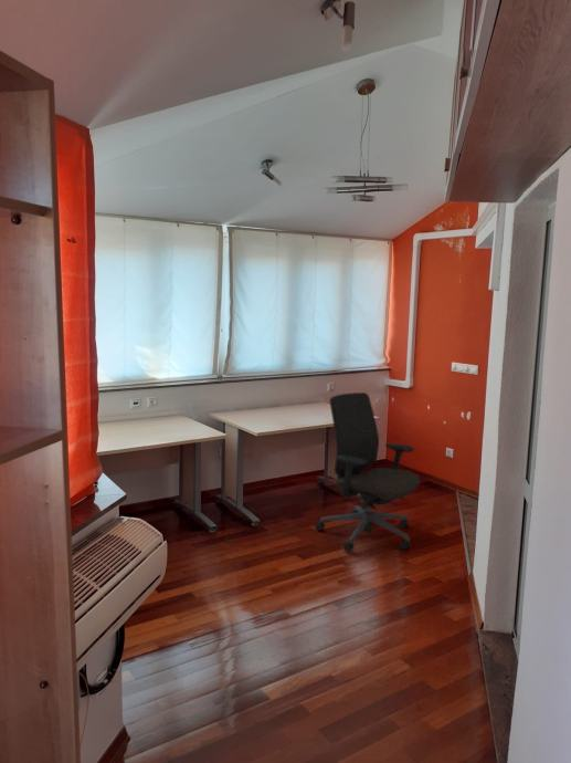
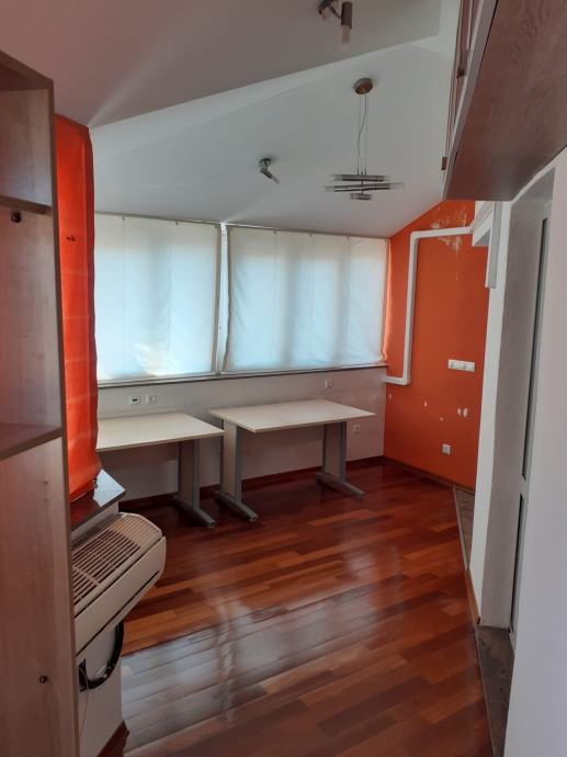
- office chair (372, 469)
